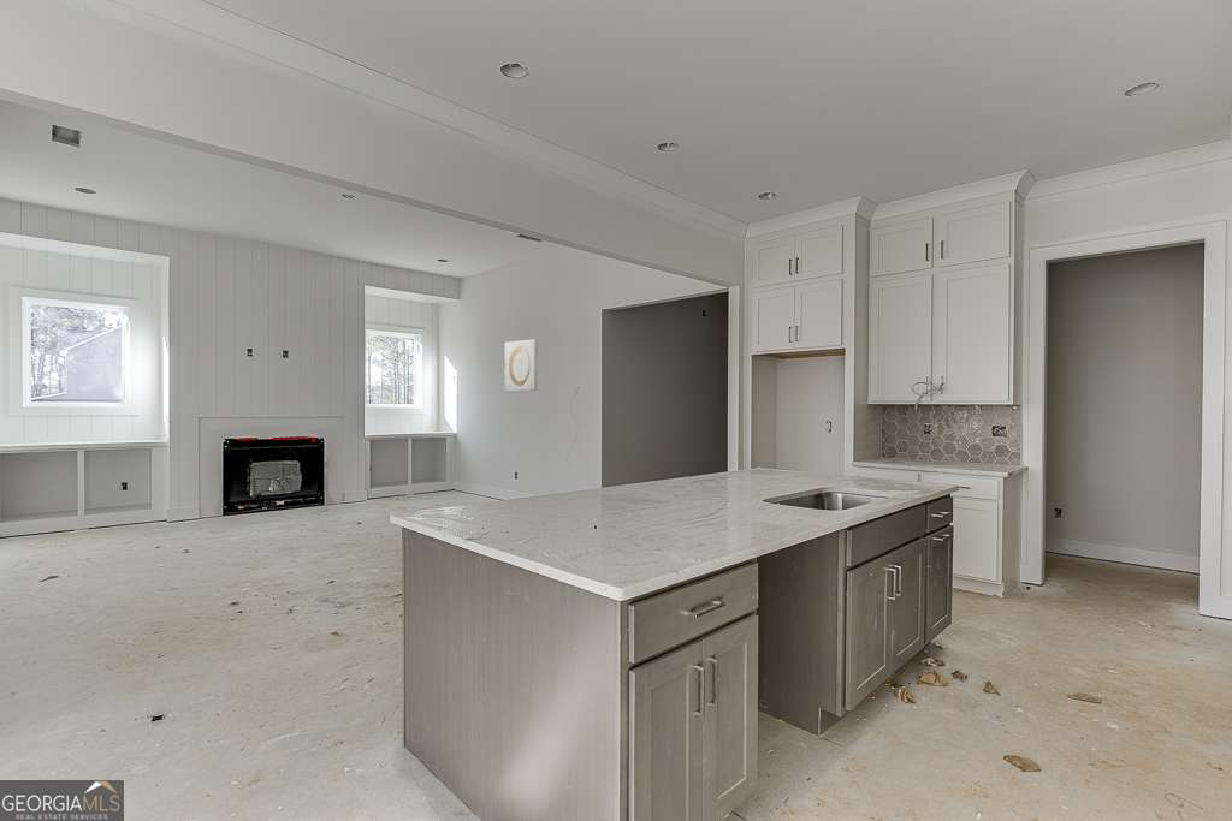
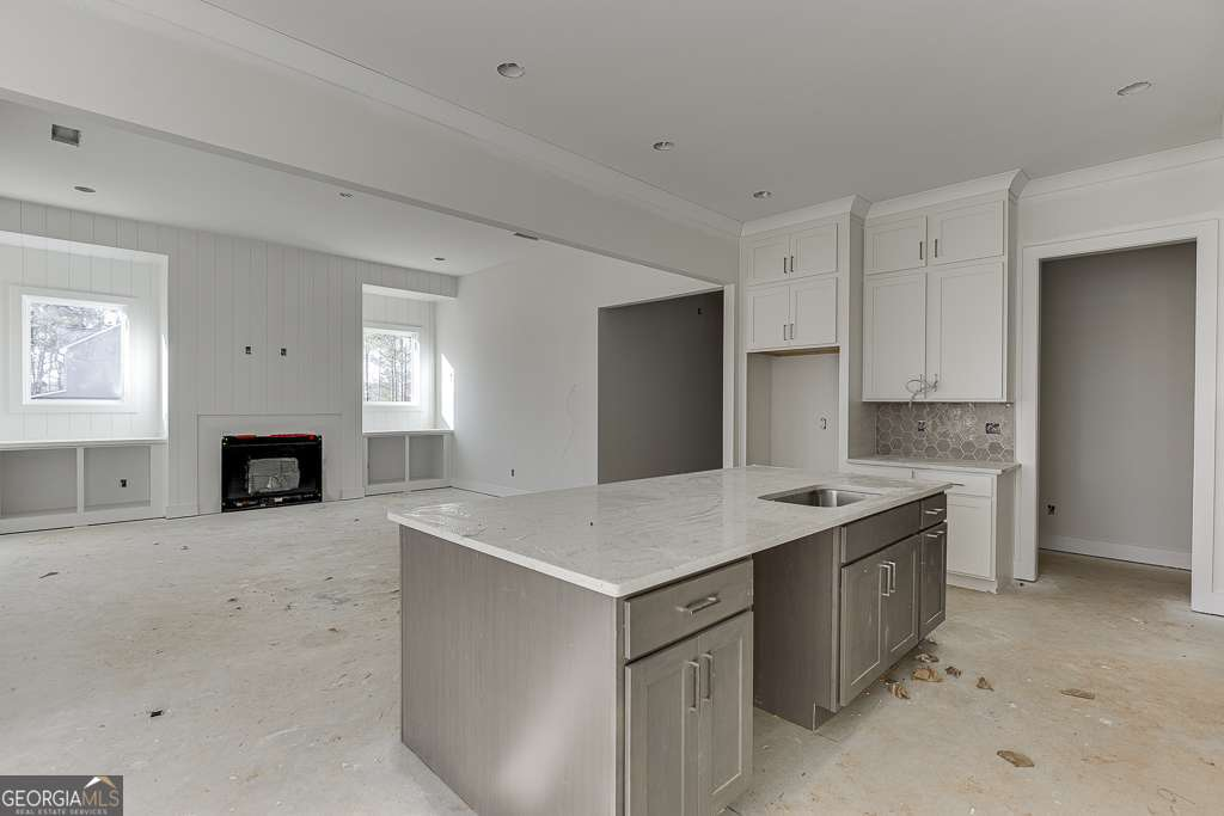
- wall art (520, 365)
